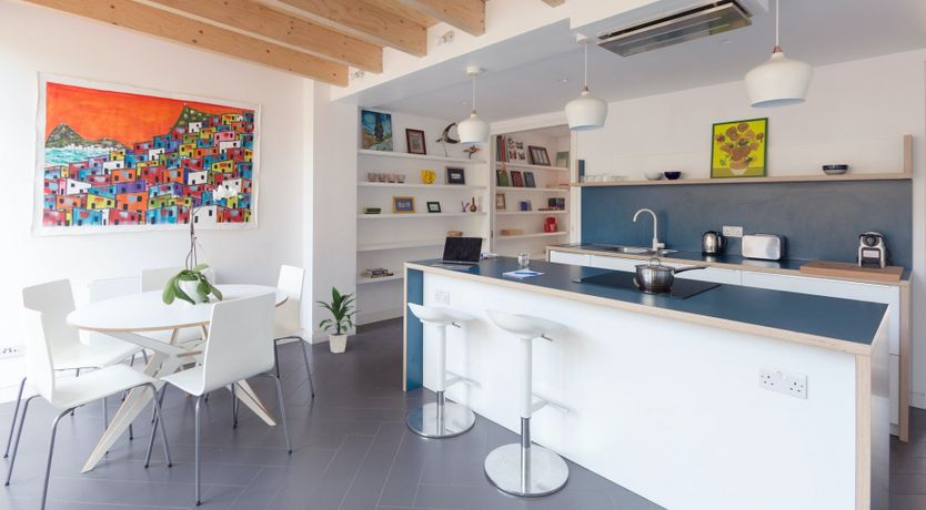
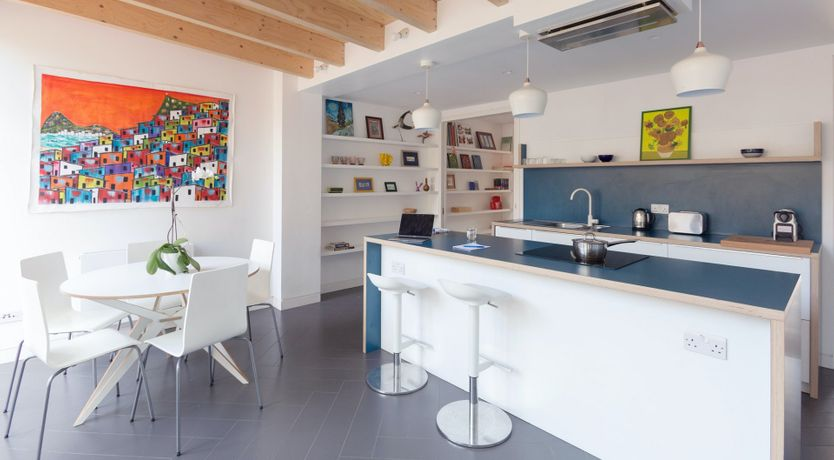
- indoor plant (340, 318)
